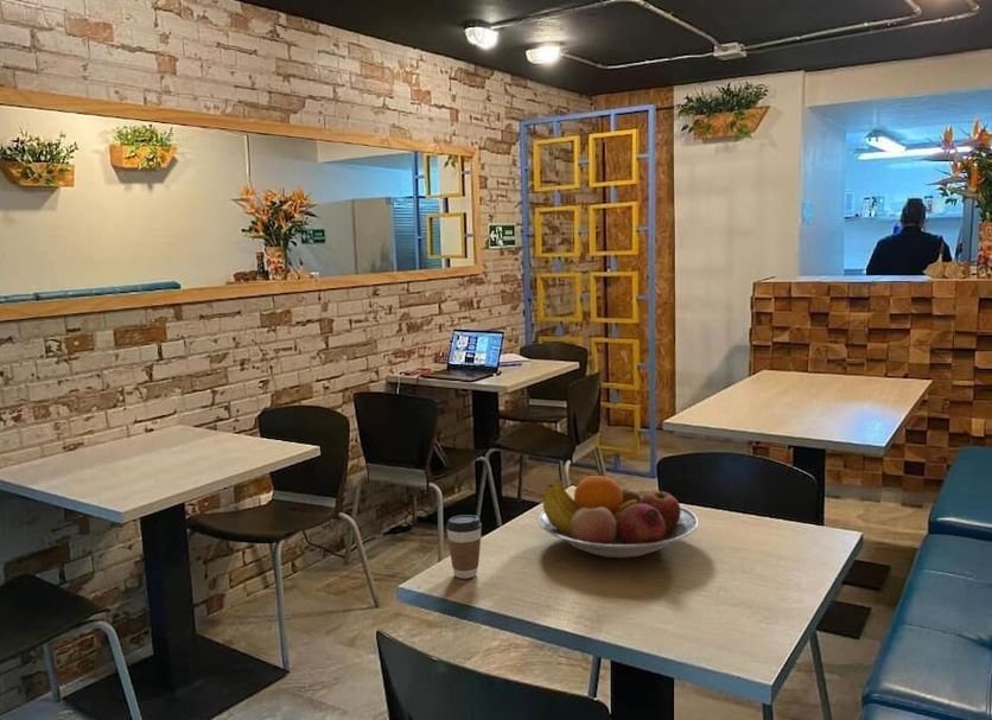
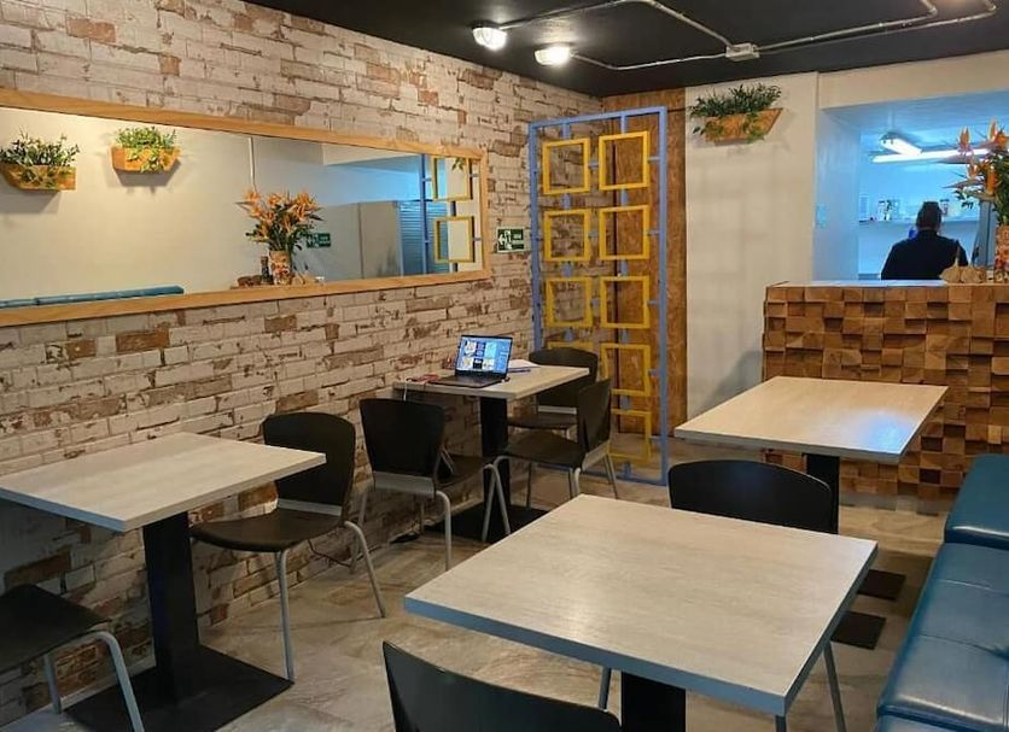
- coffee cup (464, 546)
- fruit bowl (617, 511)
